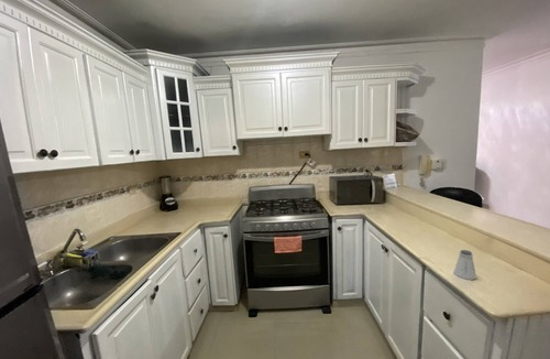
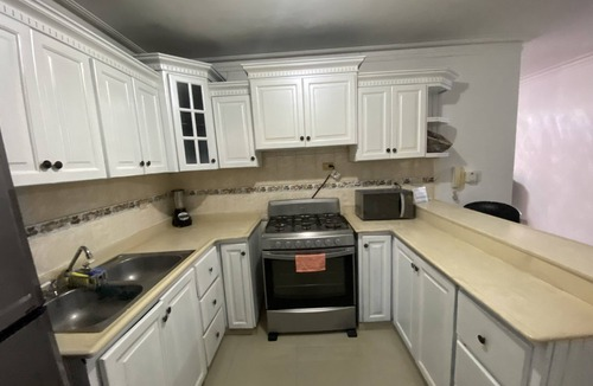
- saltshaker (465, 263)
